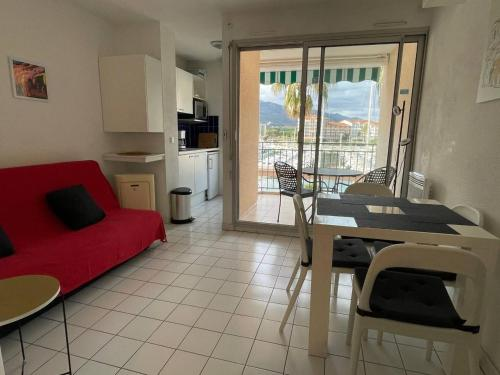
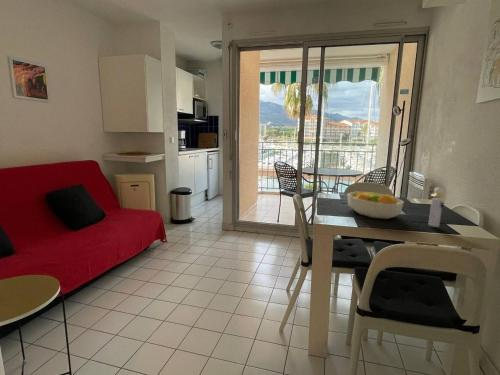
+ perfume bottle (436, 207)
+ fruit bowl (373, 201)
